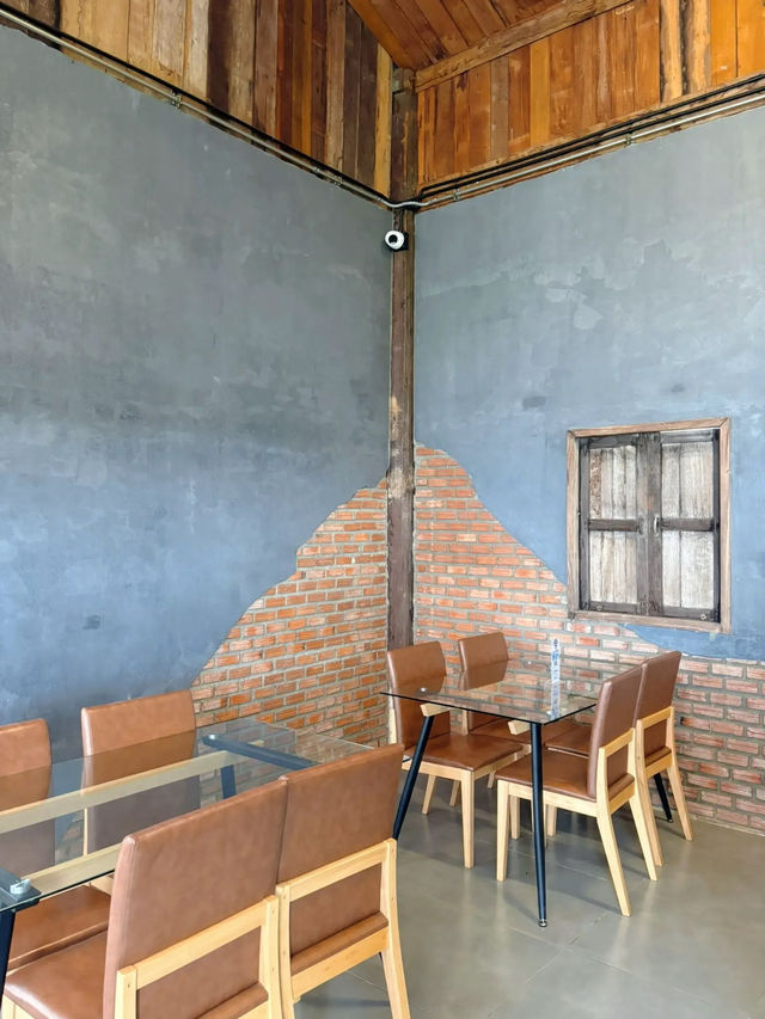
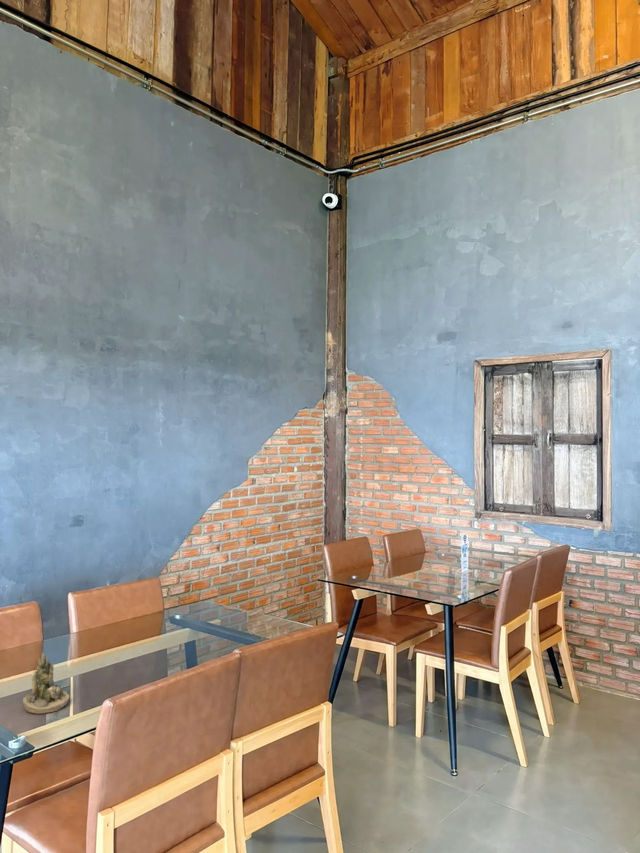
+ succulent planter (47, 680)
